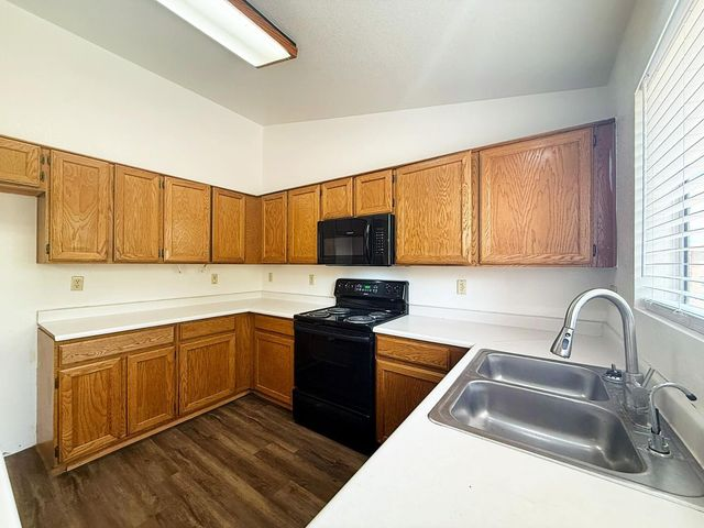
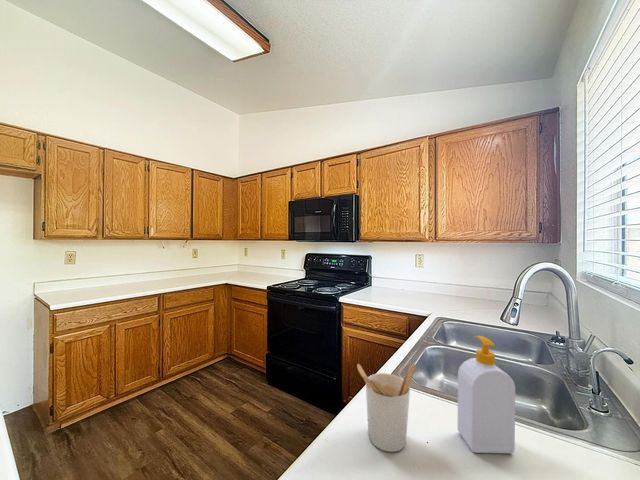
+ utensil holder (384, 404)
+ soap bottle (484, 389)
